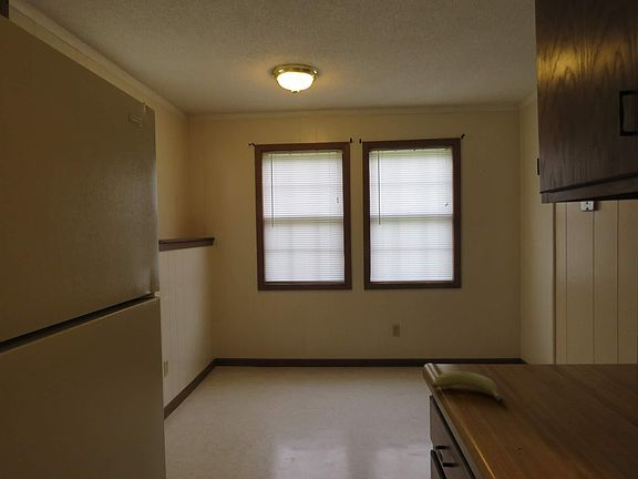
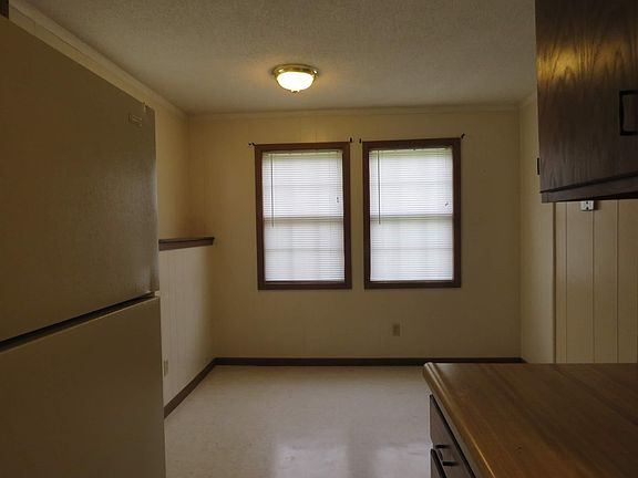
- fruit (469, 384)
